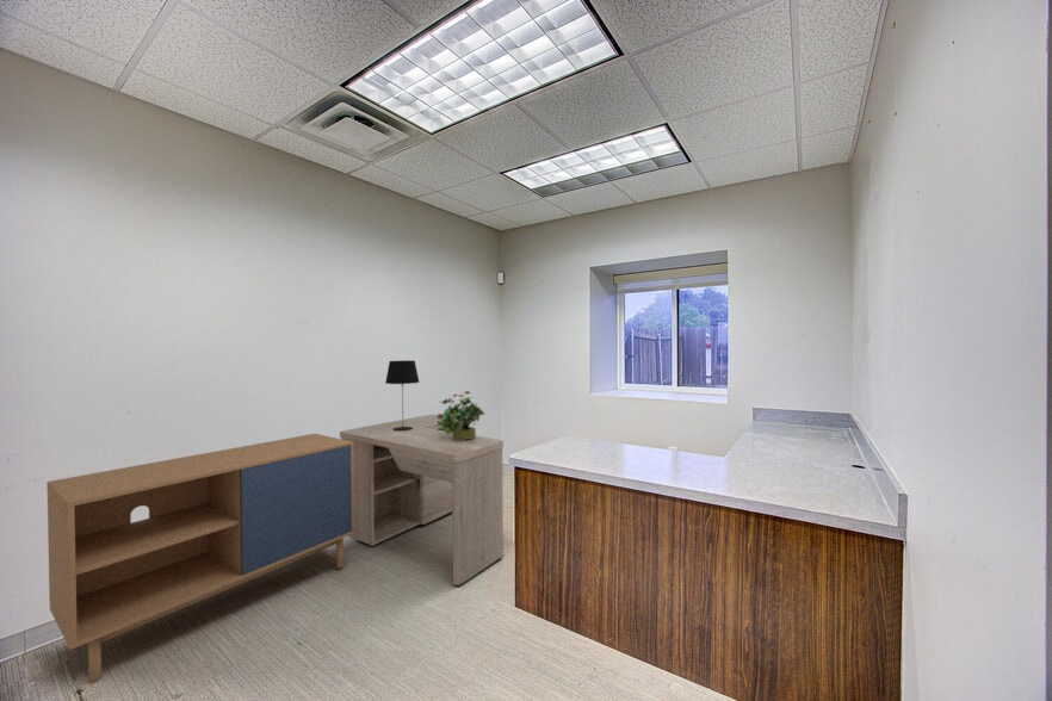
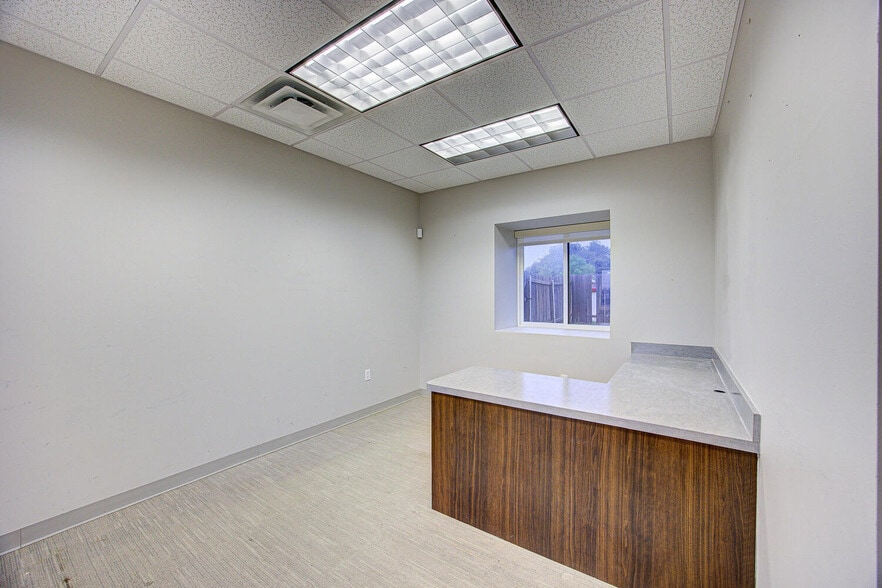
- desk (441, 482)
- storage cabinet (227, 529)
- potted plant (458, 415)
- table lamp (402, 395)
